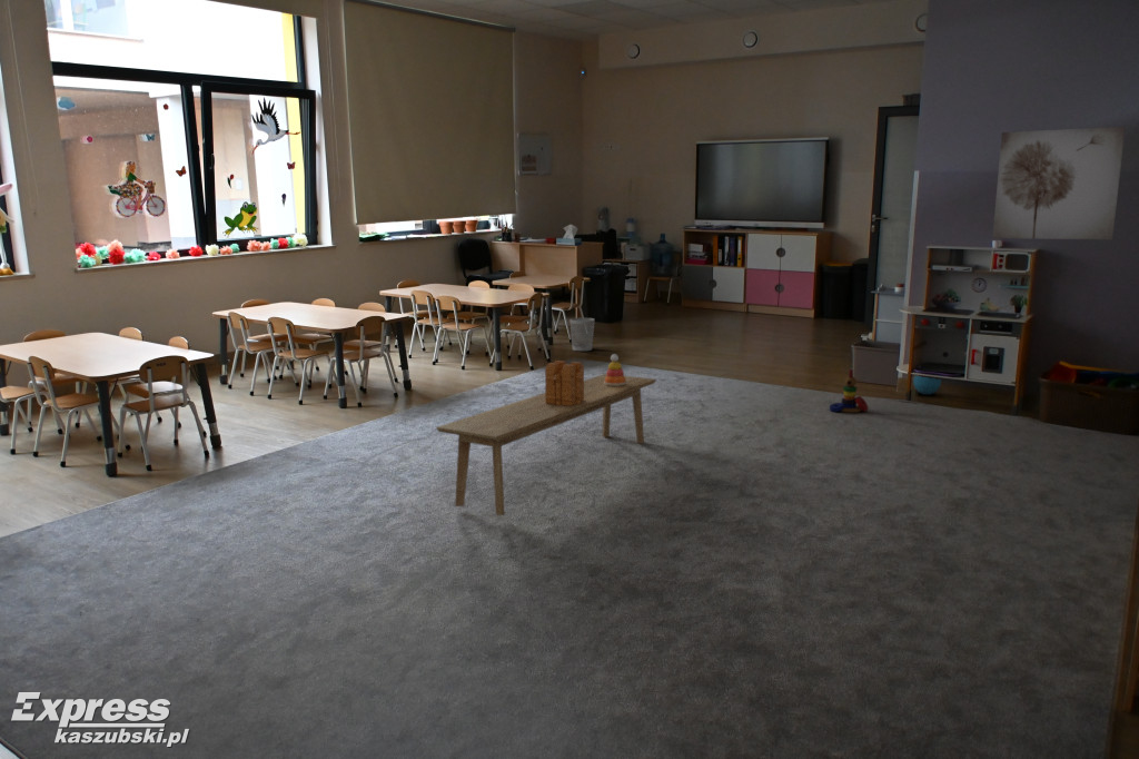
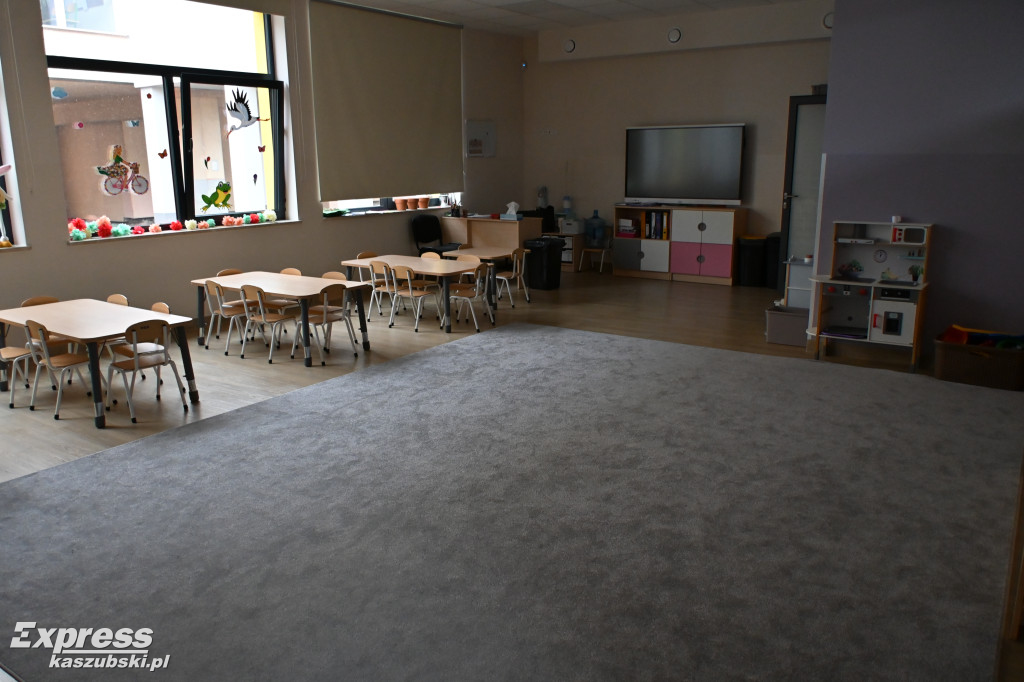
- bench (554, 425)
- wastebasket (582, 334)
- wooden block set (564, 382)
- stacking toy (615, 368)
- ball (927, 382)
- stacking toy (850, 390)
- wall art (1056, 185)
